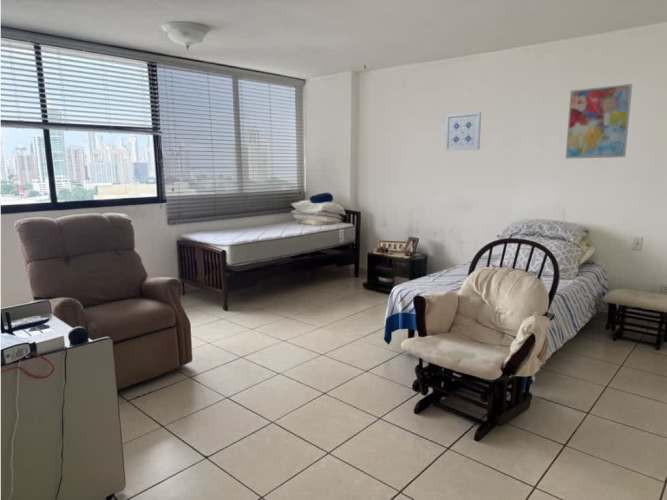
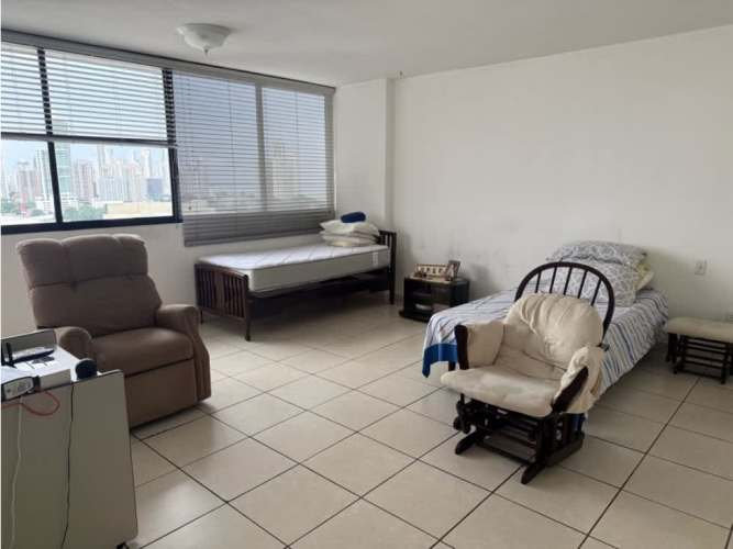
- wall art (597, 123)
- wall art (462, 132)
